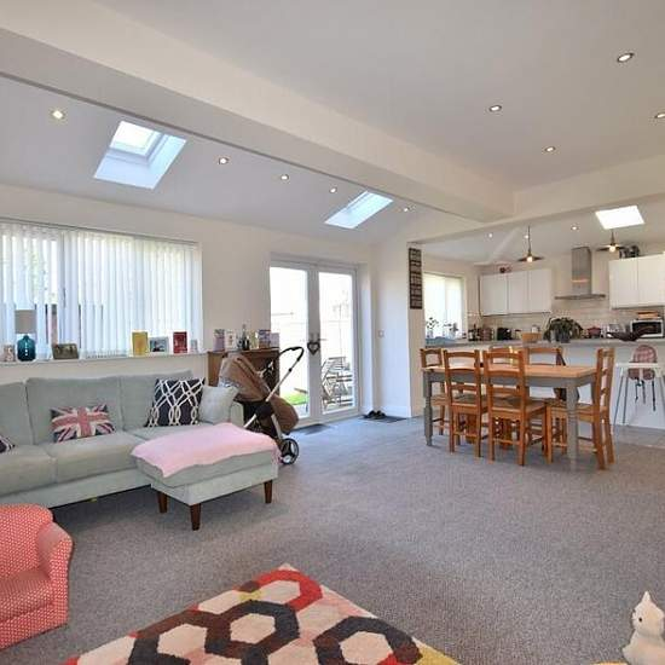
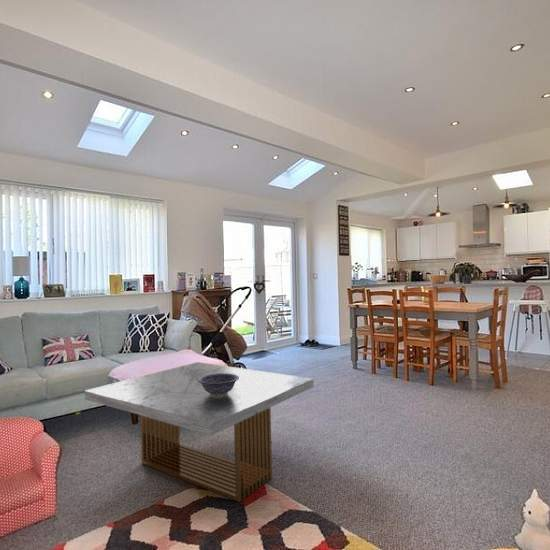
+ coffee table (203, 427)
+ decorative bowl (218, 385)
